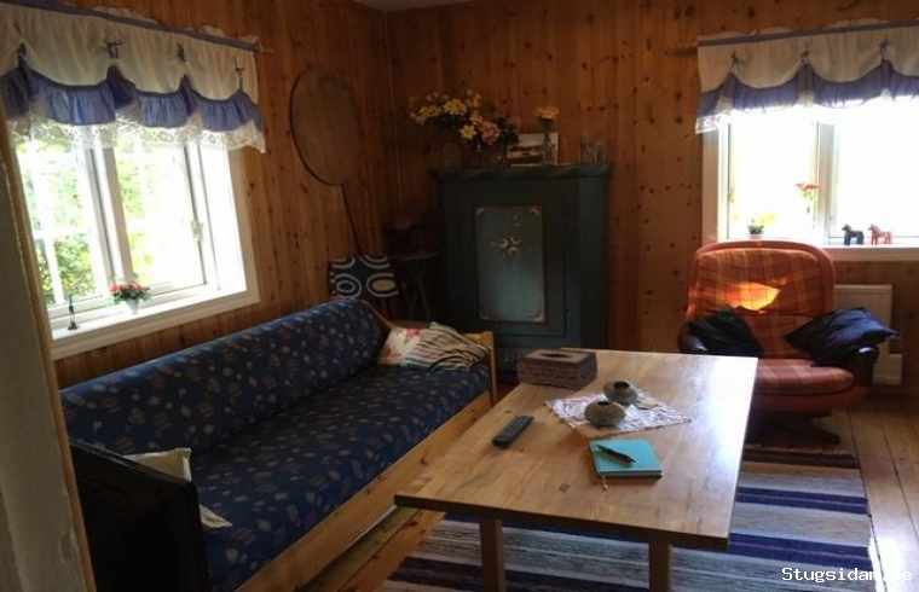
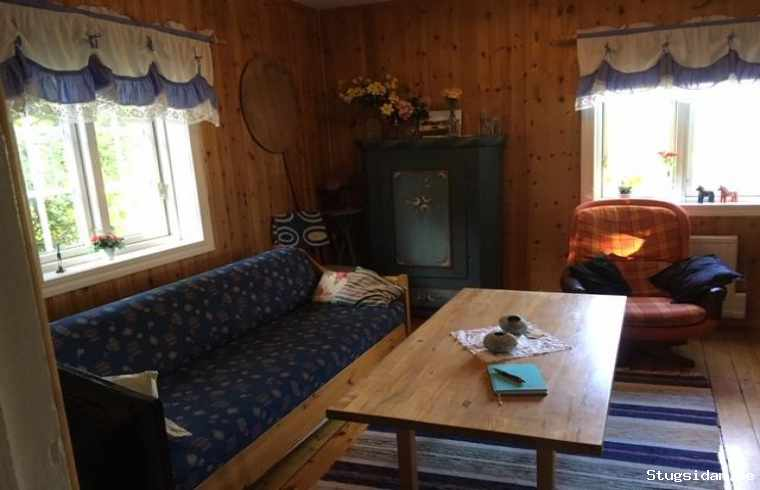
- remote control (514, 430)
- tissue box (556, 366)
